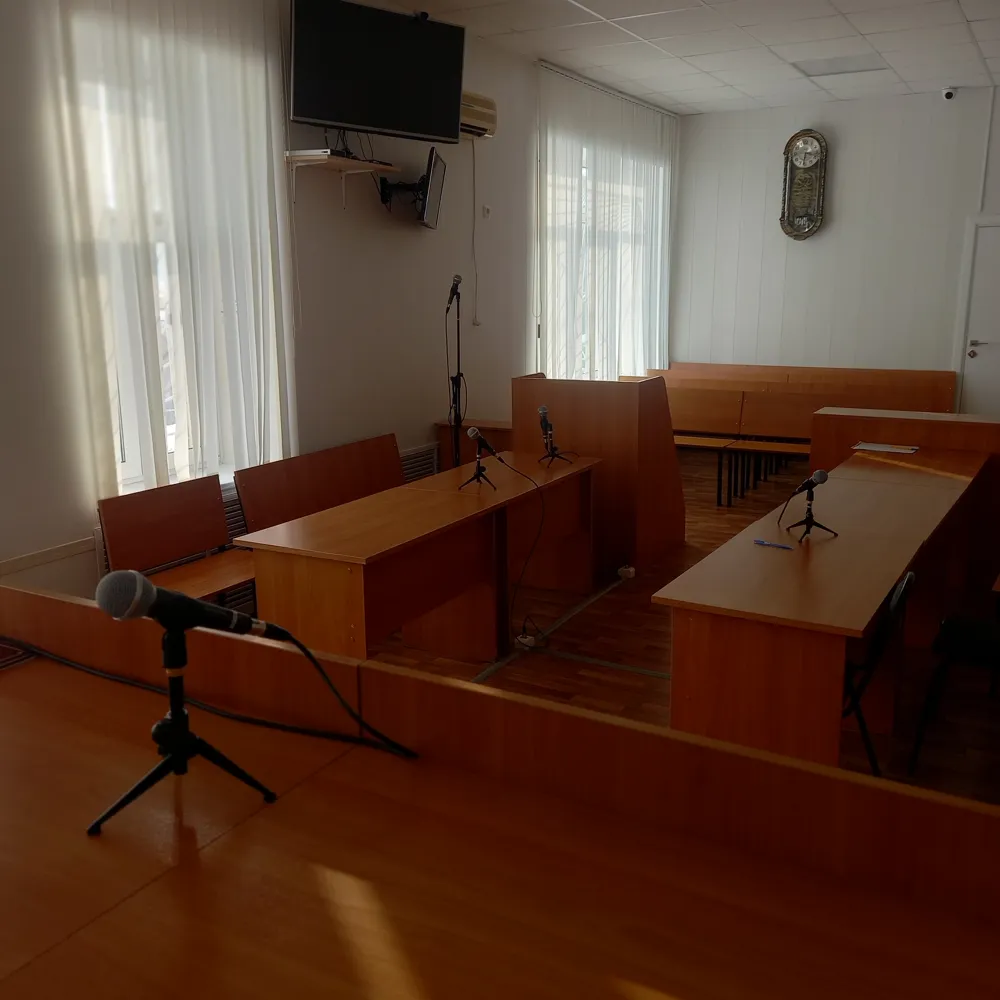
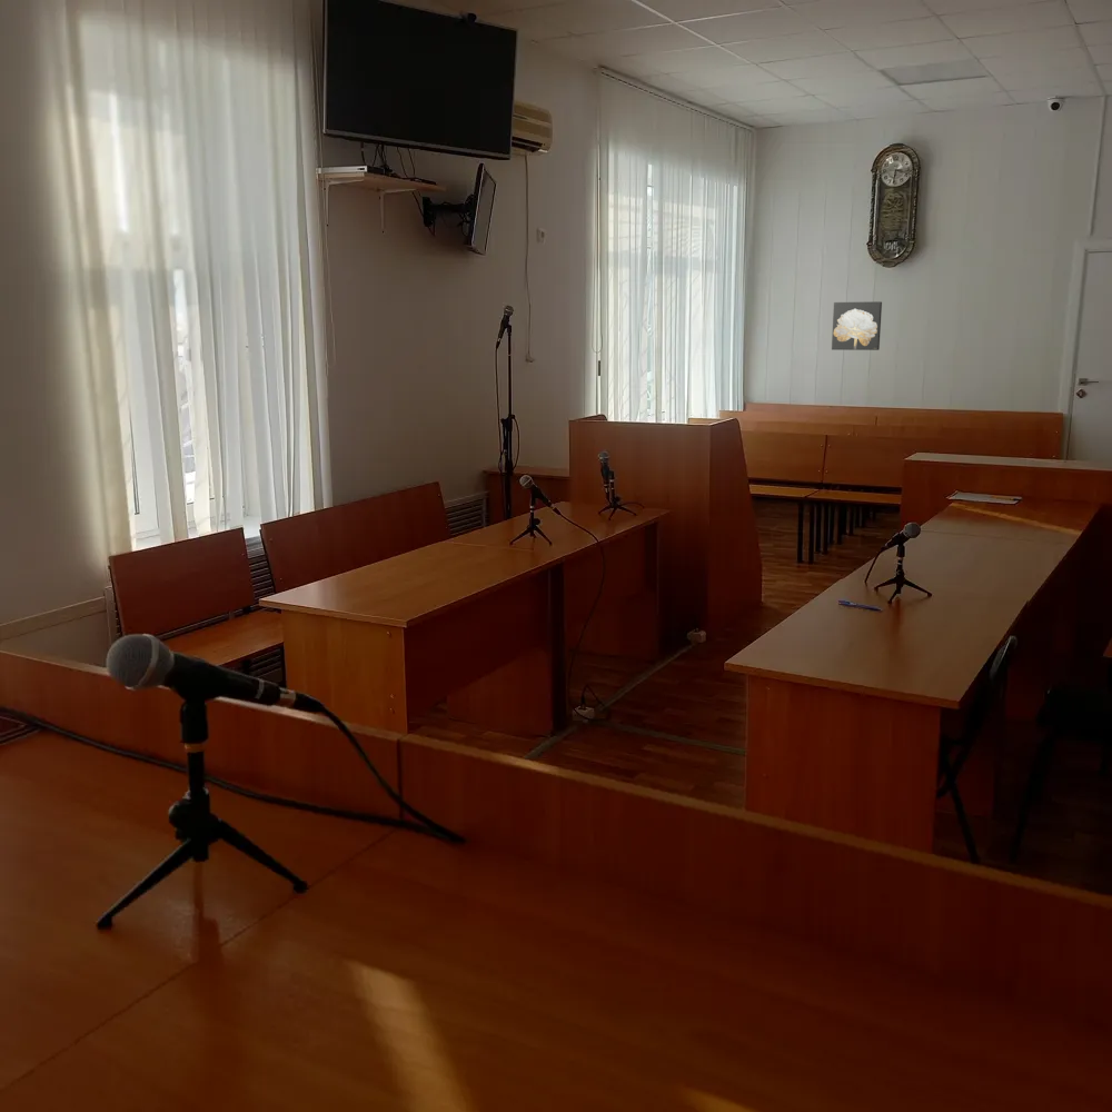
+ wall art (856, 326)
